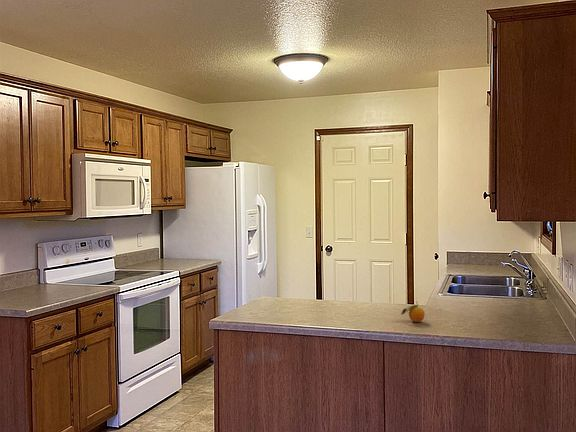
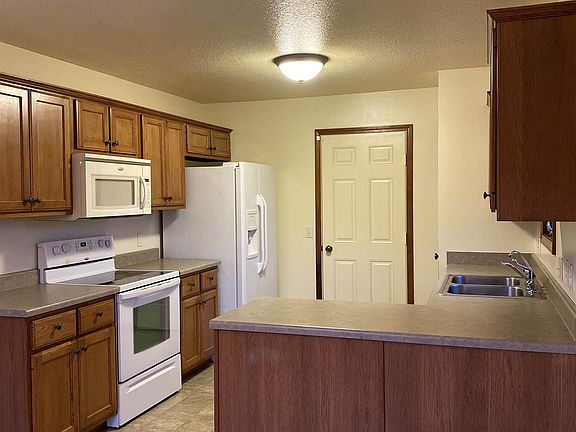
- fruit (412, 311)
